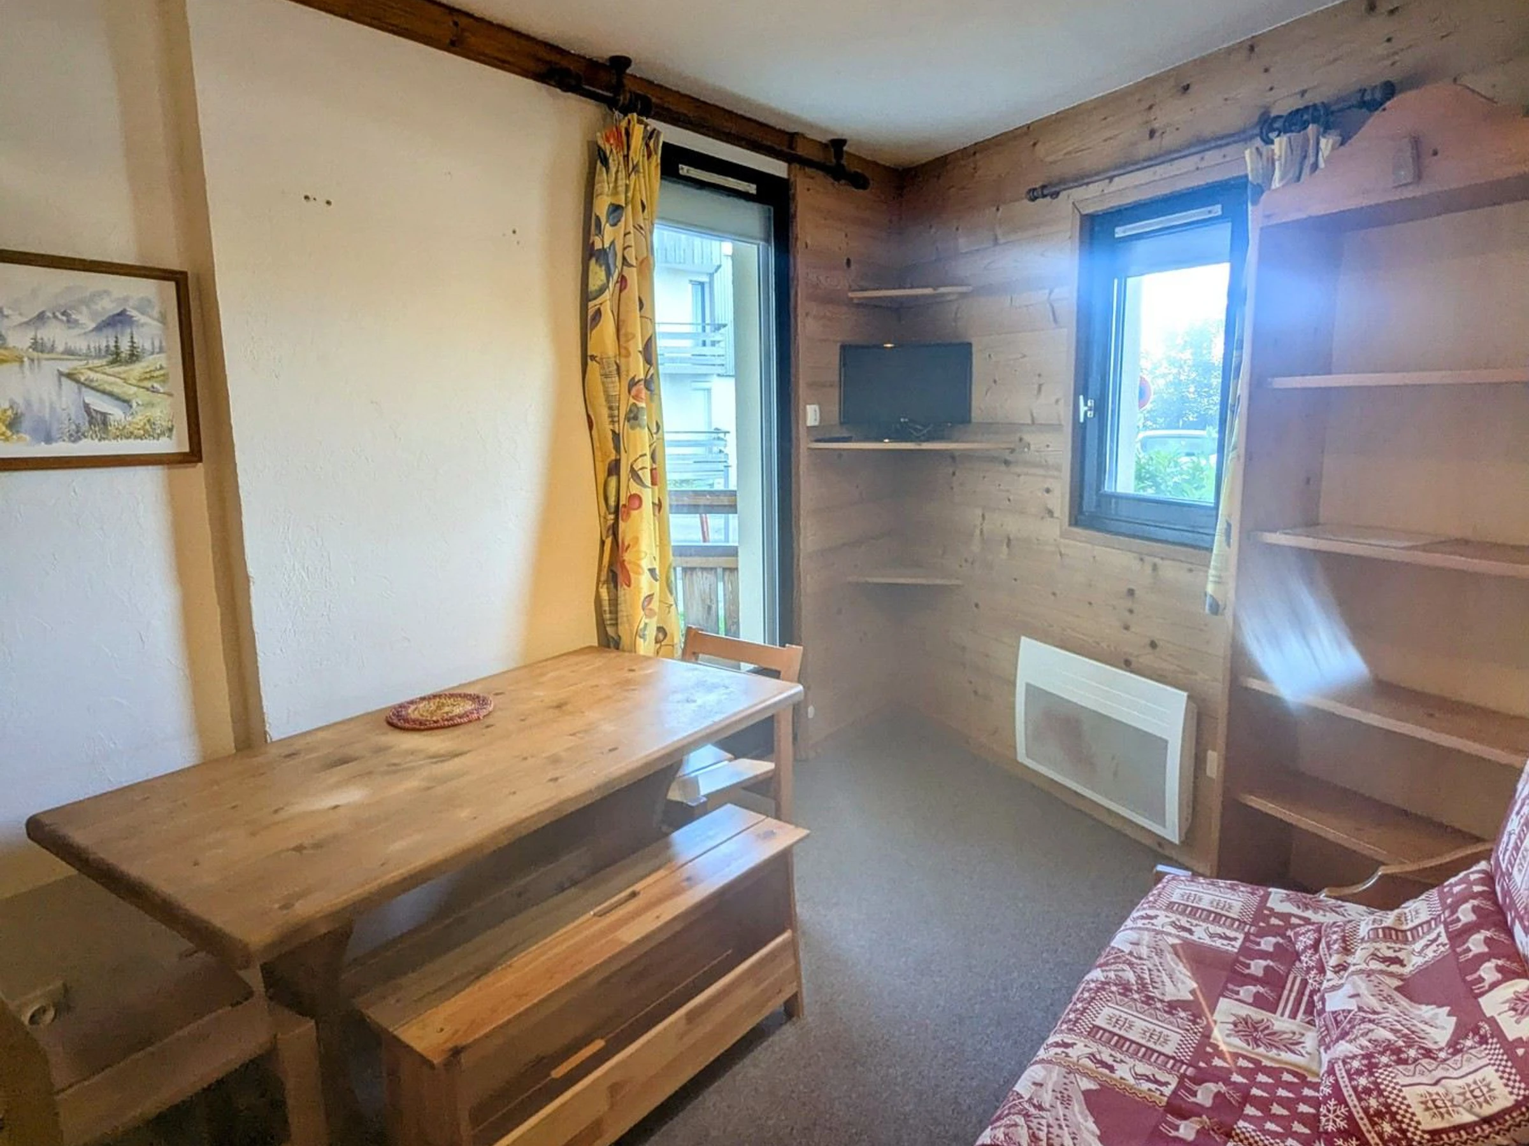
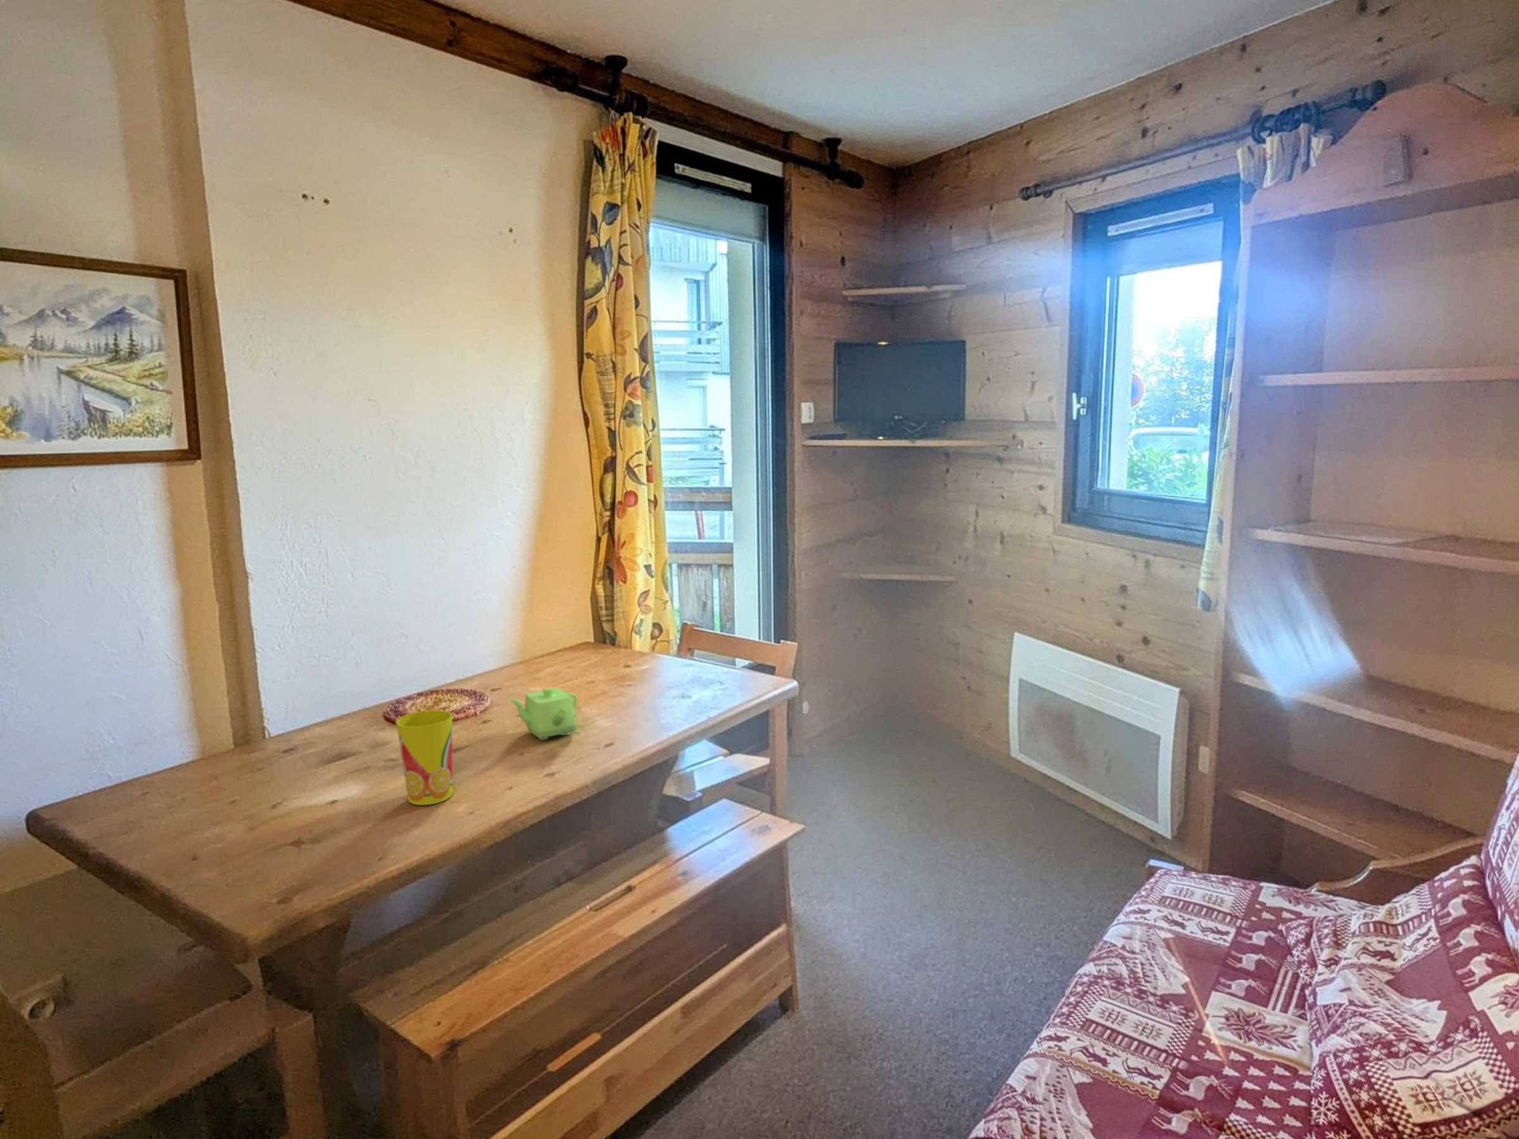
+ teapot (544, 712)
+ cup (427, 757)
